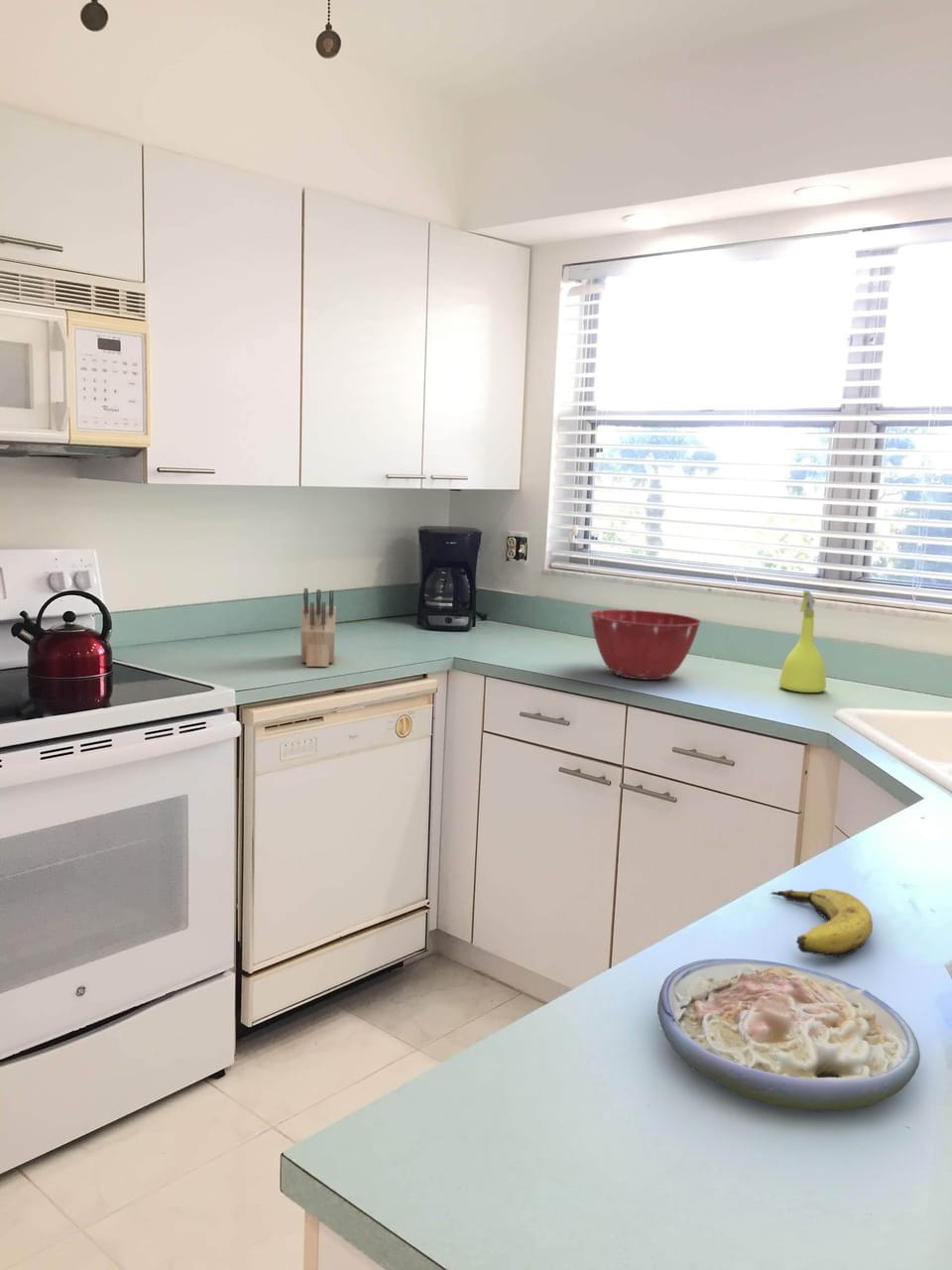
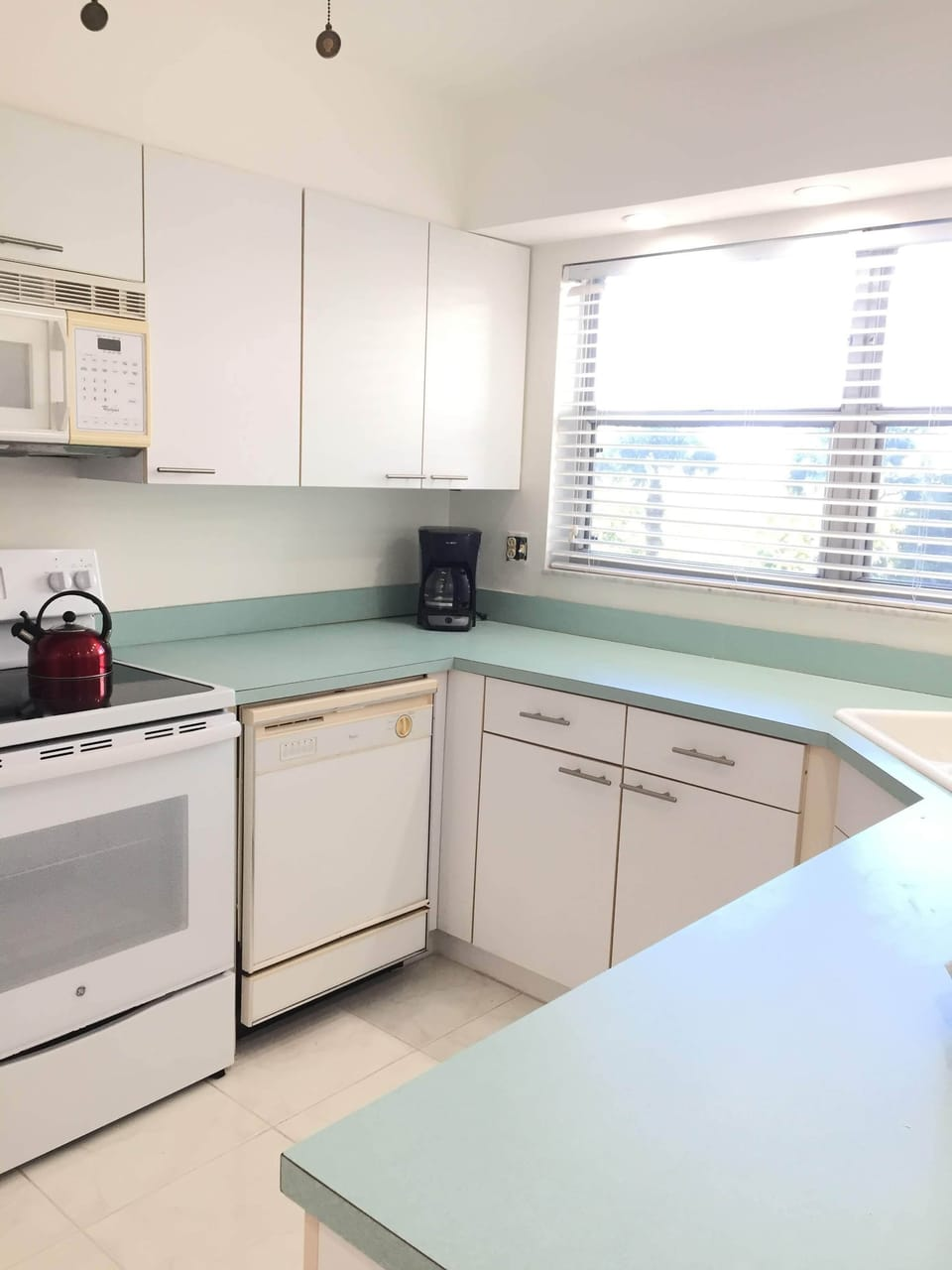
- banana (824, 913)
- knife block (318, 623)
- spray bottle (806, 639)
- mixing bowl (643, 645)
- soup (784, 1021)
